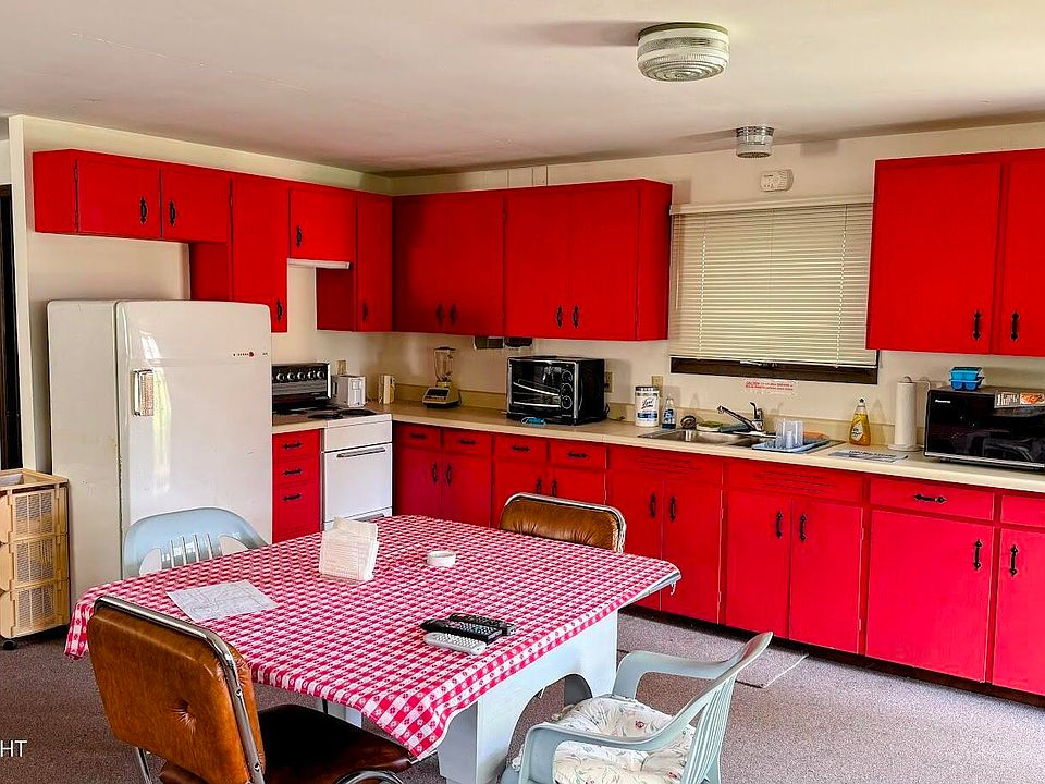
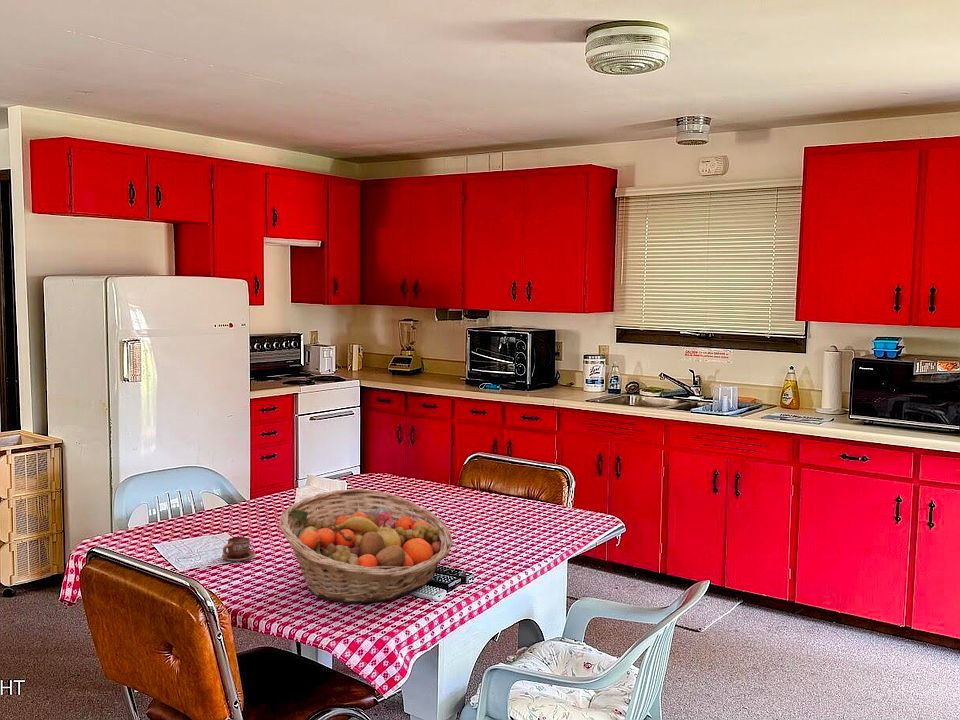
+ cup (237, 548)
+ fruit basket (367, 542)
